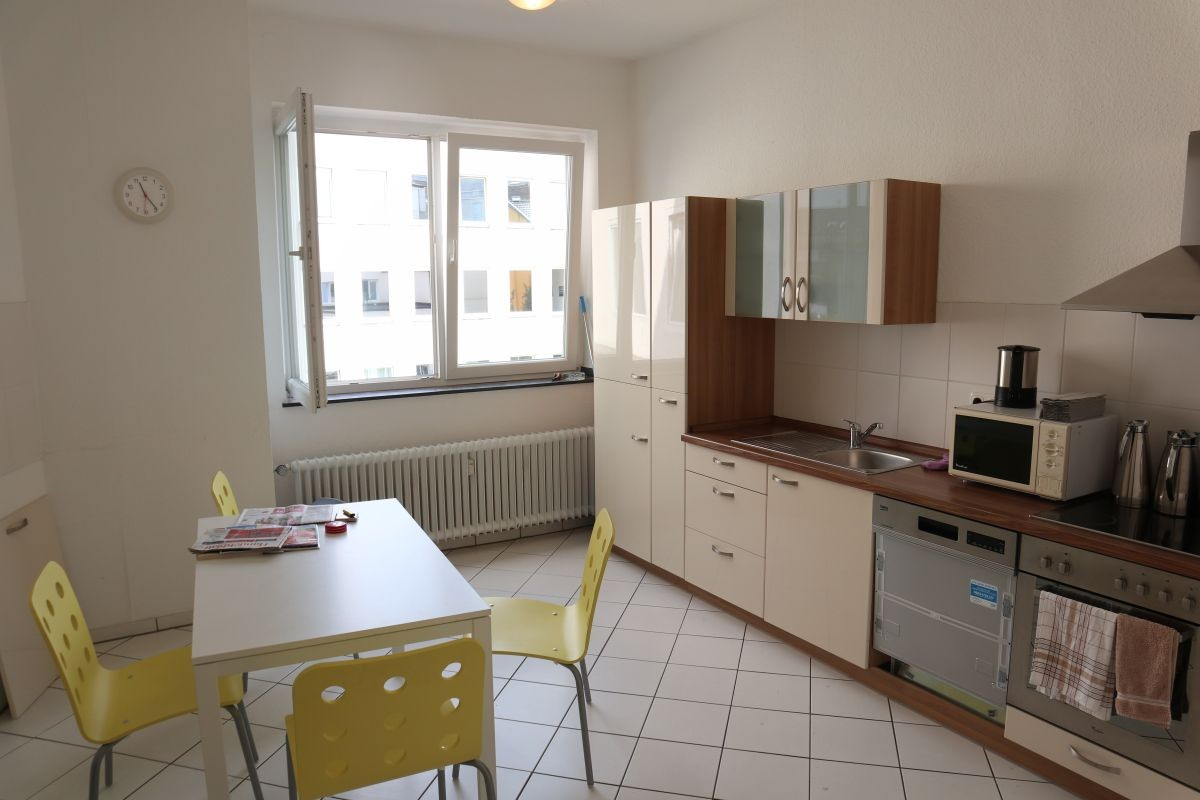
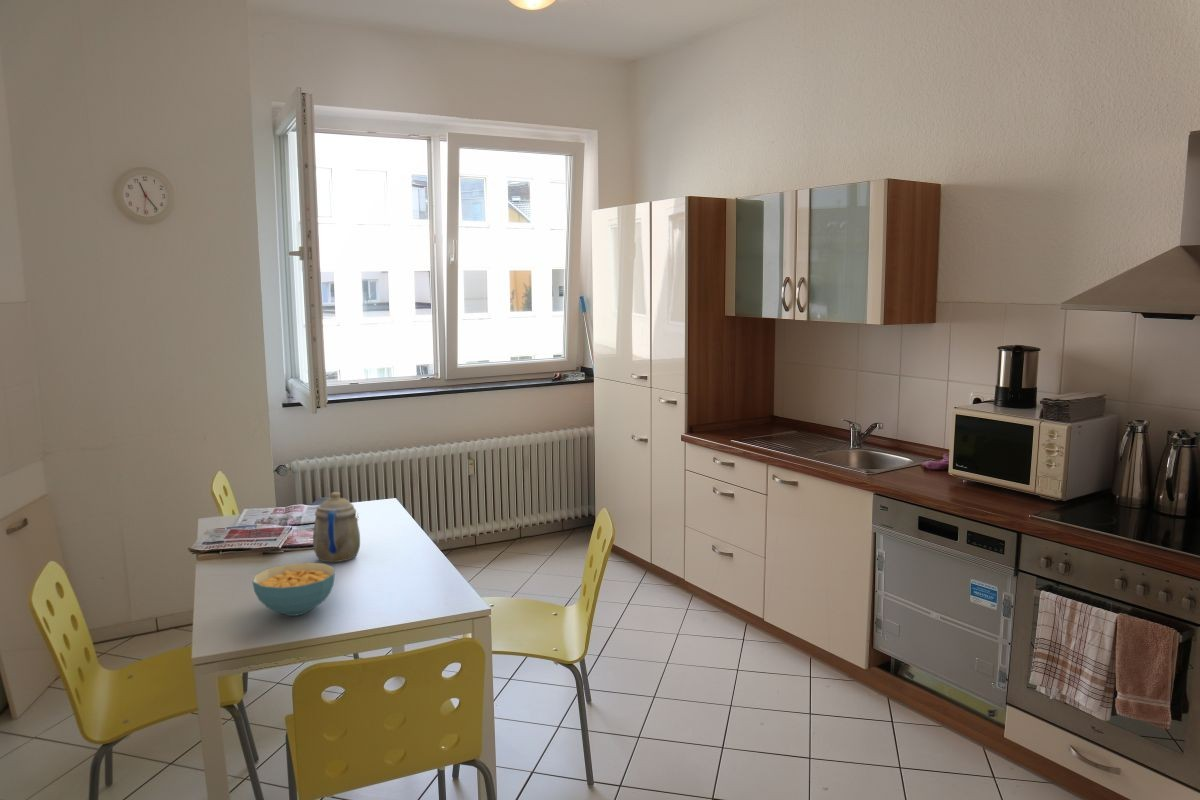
+ teapot (336, 525)
+ cereal bowl (295, 593)
